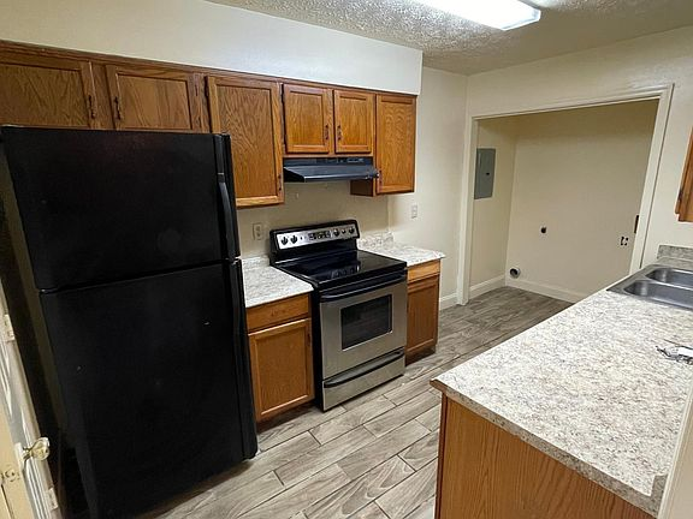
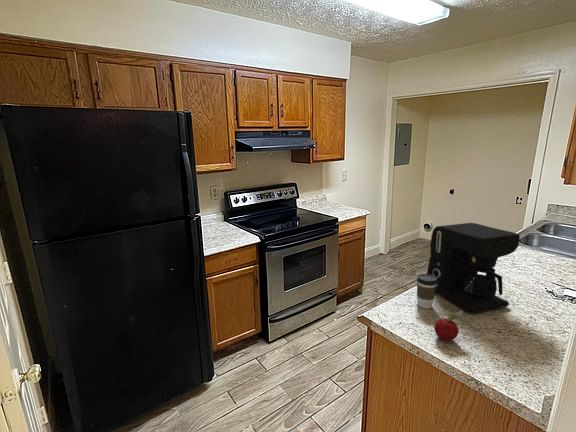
+ fruit (448, 324)
+ coffee maker (470, 264)
+ coffee cup (425, 291)
